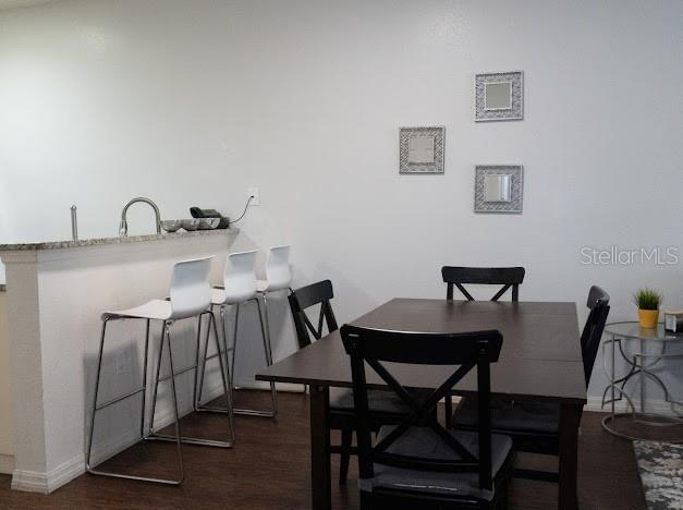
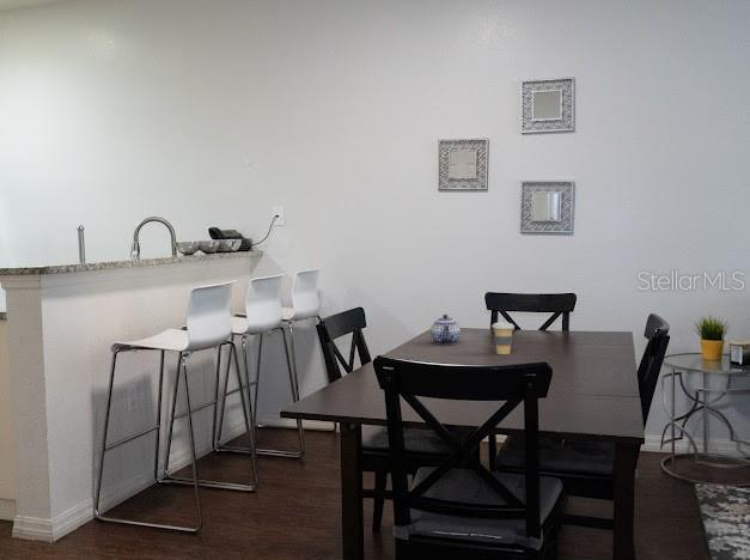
+ coffee cup (502, 337)
+ teapot (445, 328)
